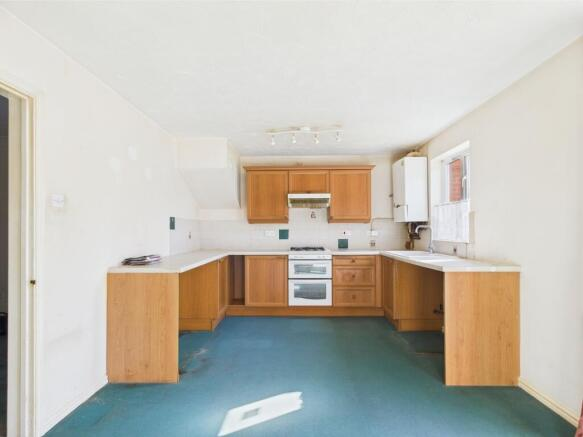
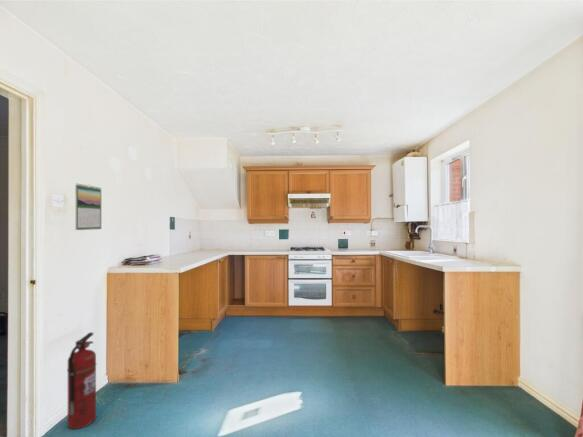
+ calendar (89, 207)
+ fire extinguisher (81, 379)
